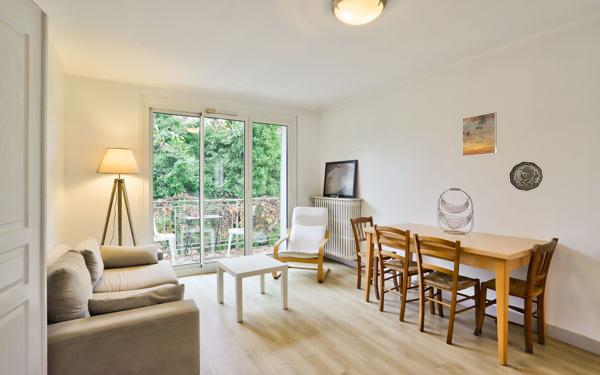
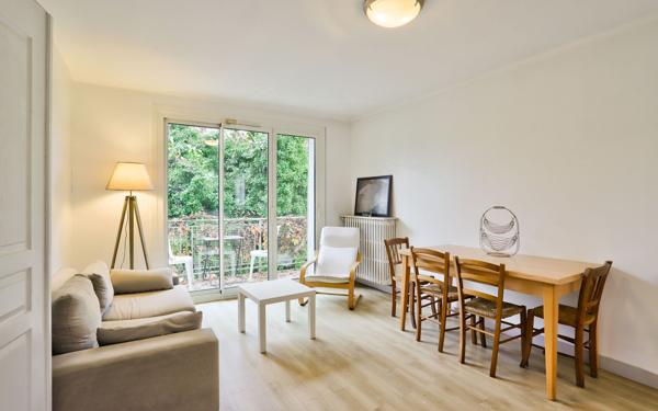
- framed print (478, 135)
- decorative plate (526, 176)
